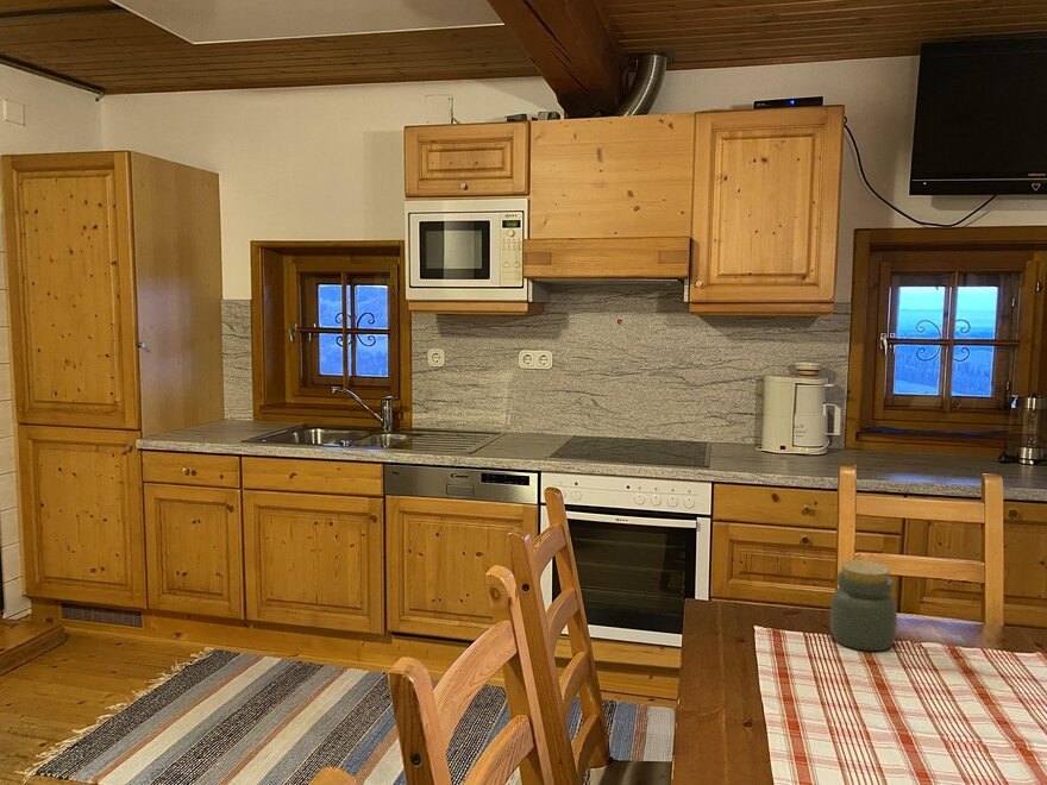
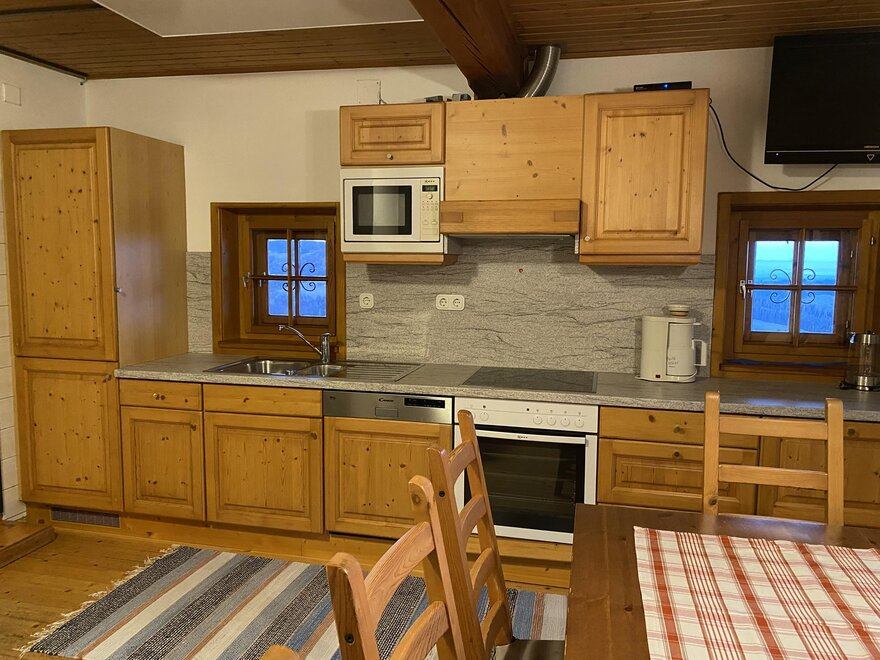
- jar (863, 603)
